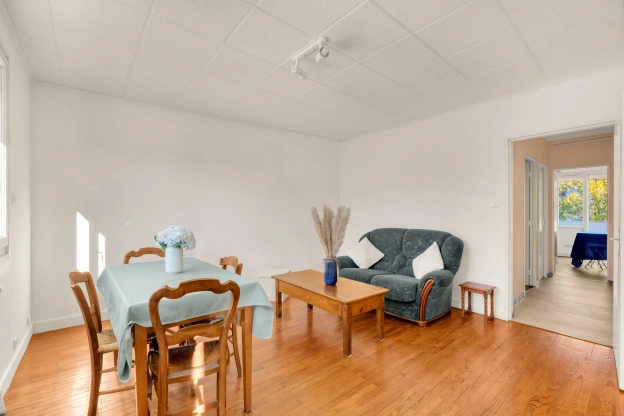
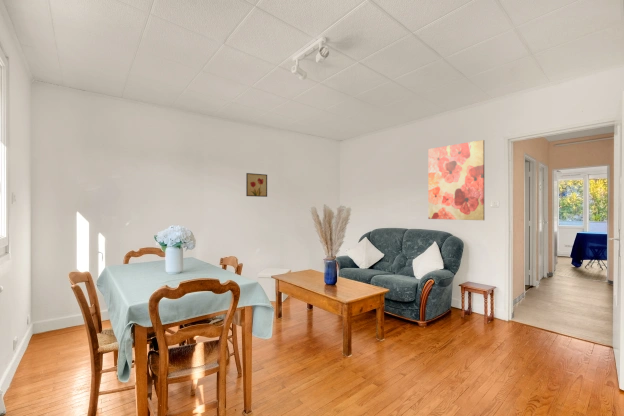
+ wall art (256, 185)
+ wall art (454, 182)
